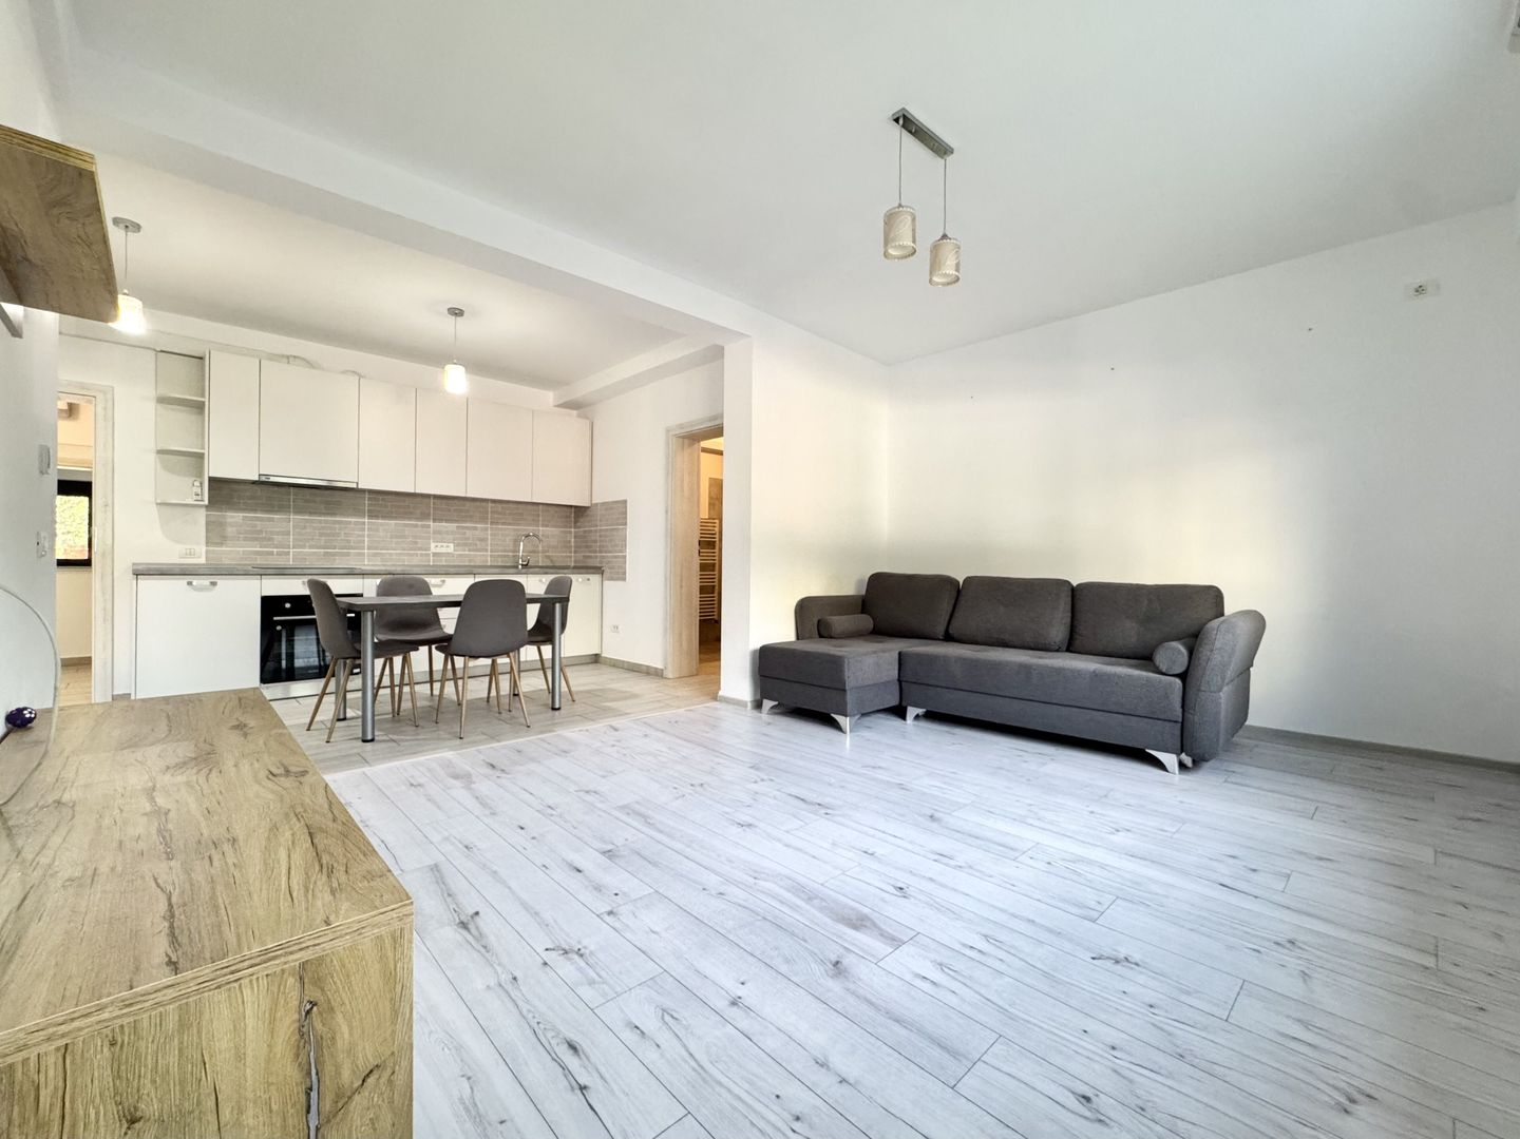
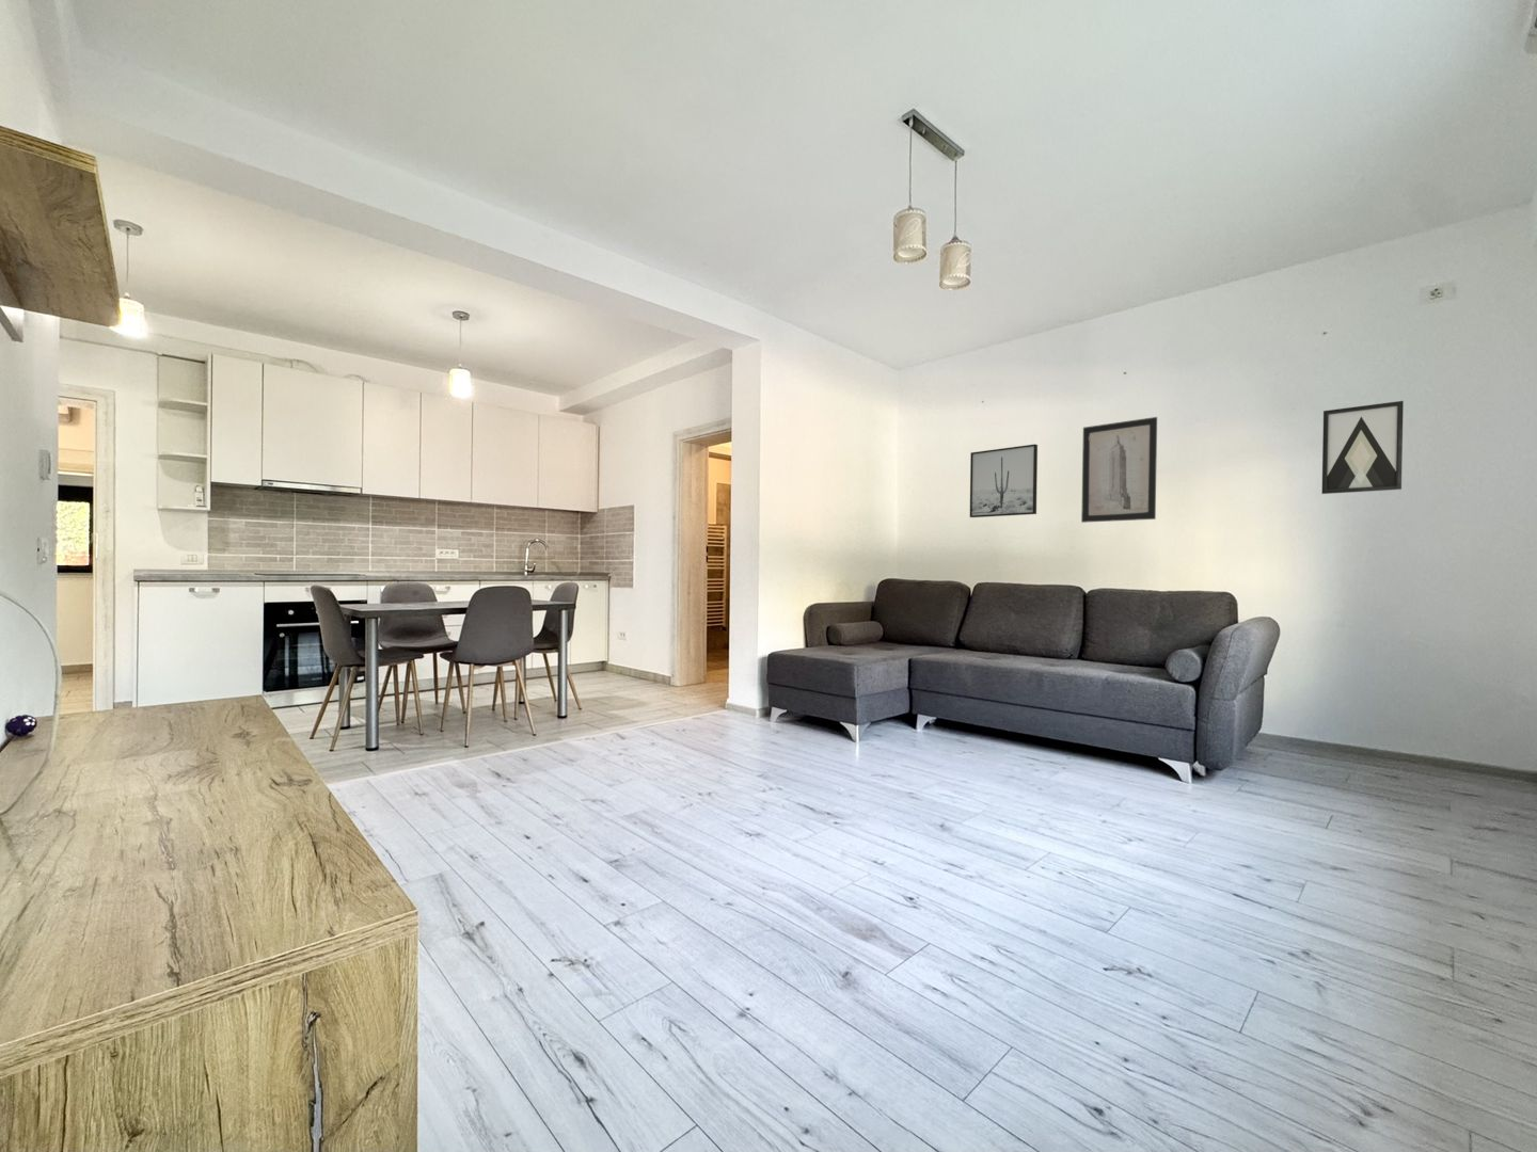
+ wall art (1117, 472)
+ wall art (1002, 482)
+ wall art (1360, 448)
